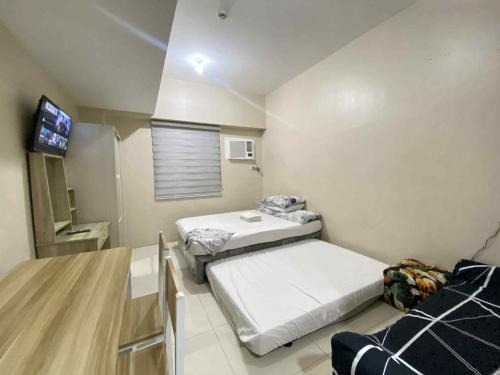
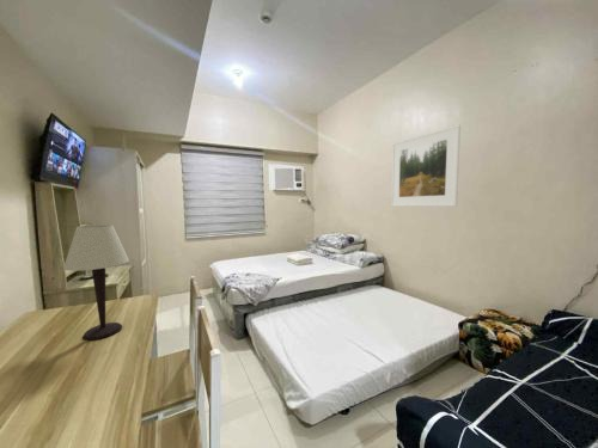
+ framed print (421, 171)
+ table lamp (99, 280)
